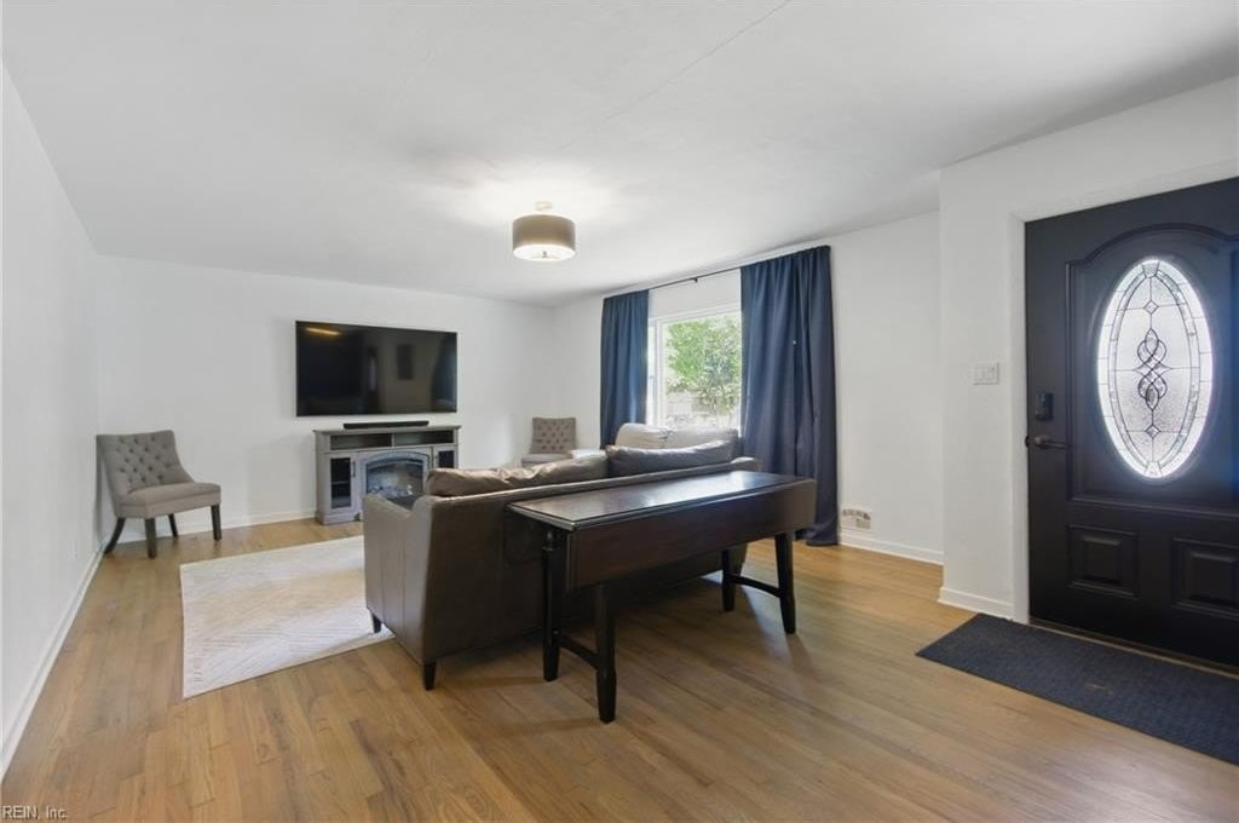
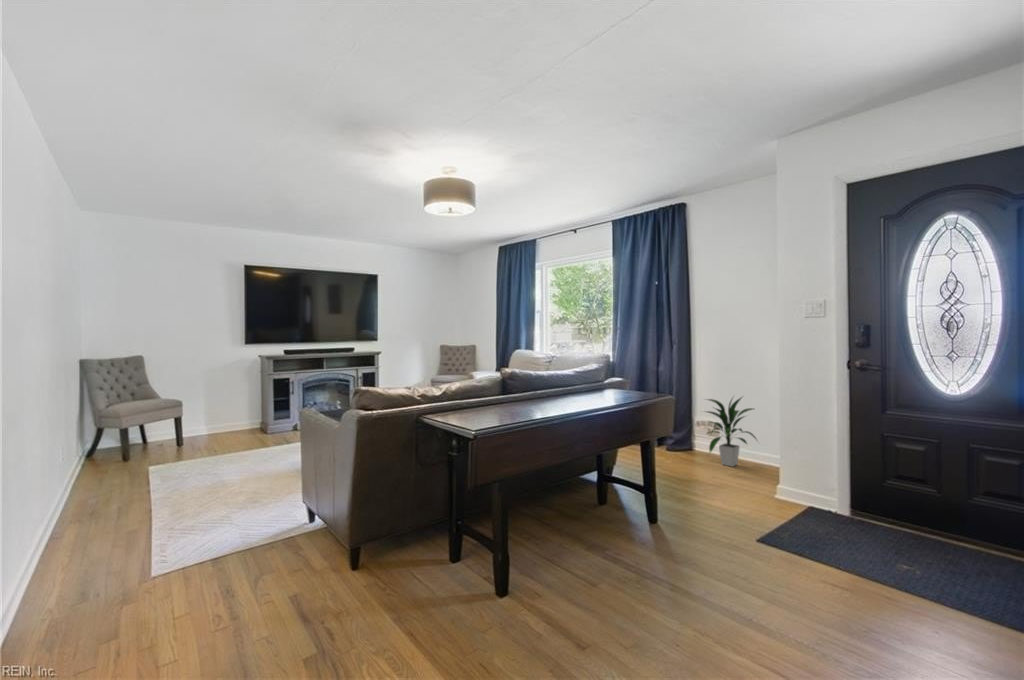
+ indoor plant (726, 428)
